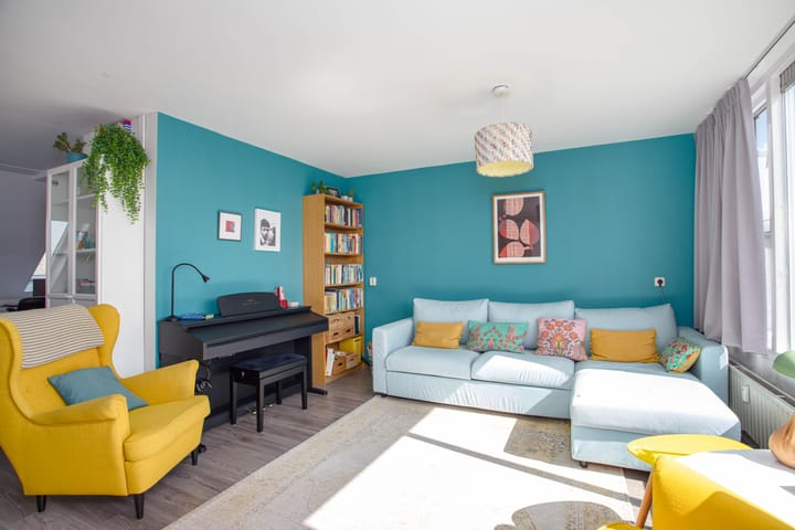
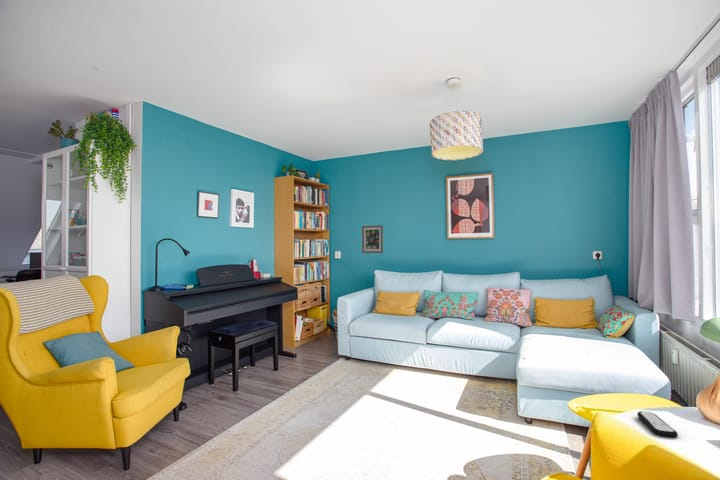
+ wall art (372, 239)
+ remote control (655, 423)
